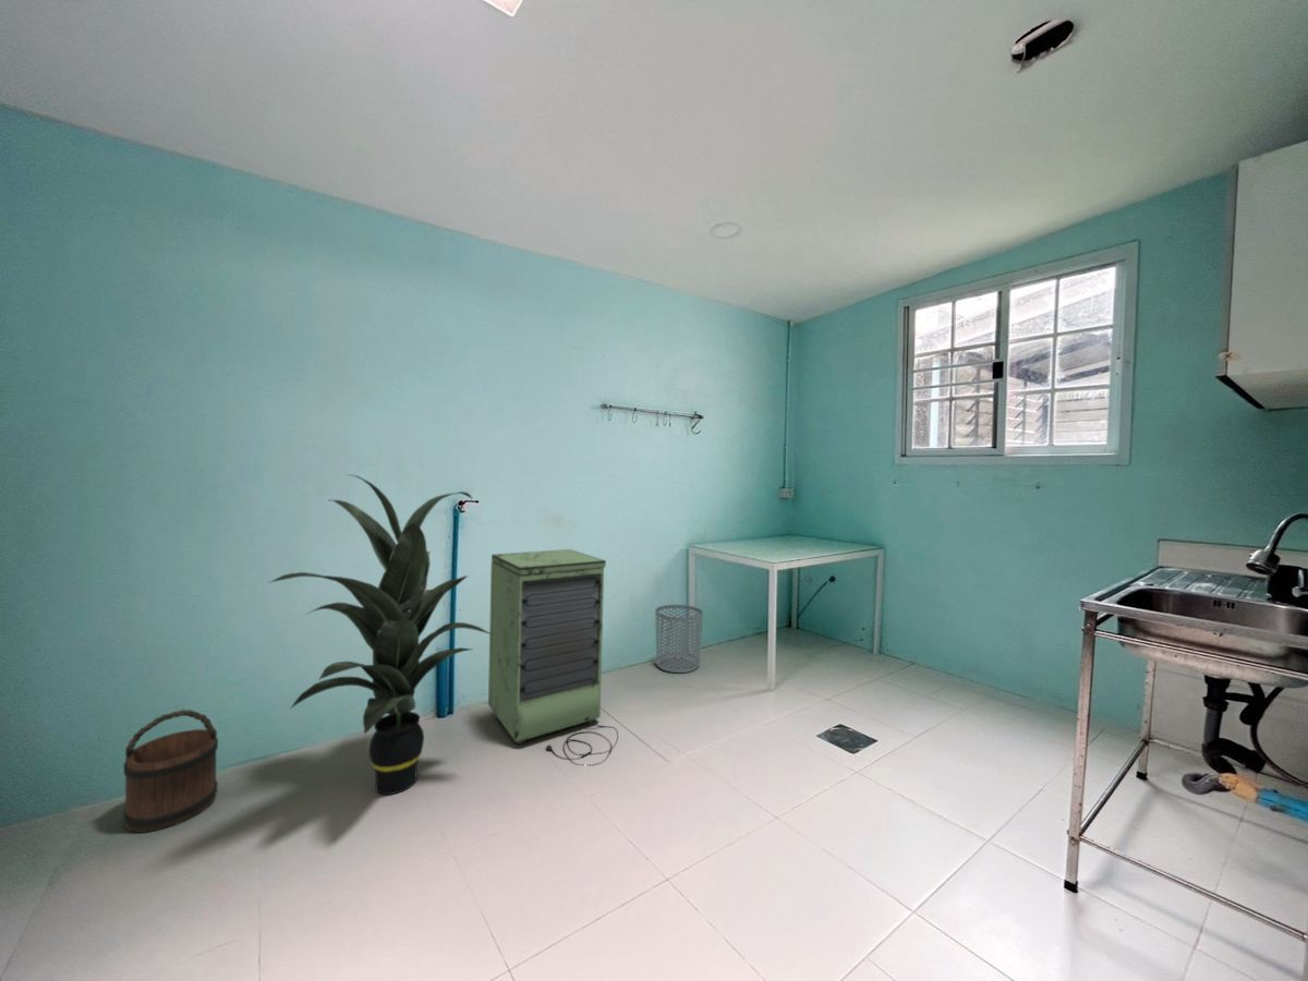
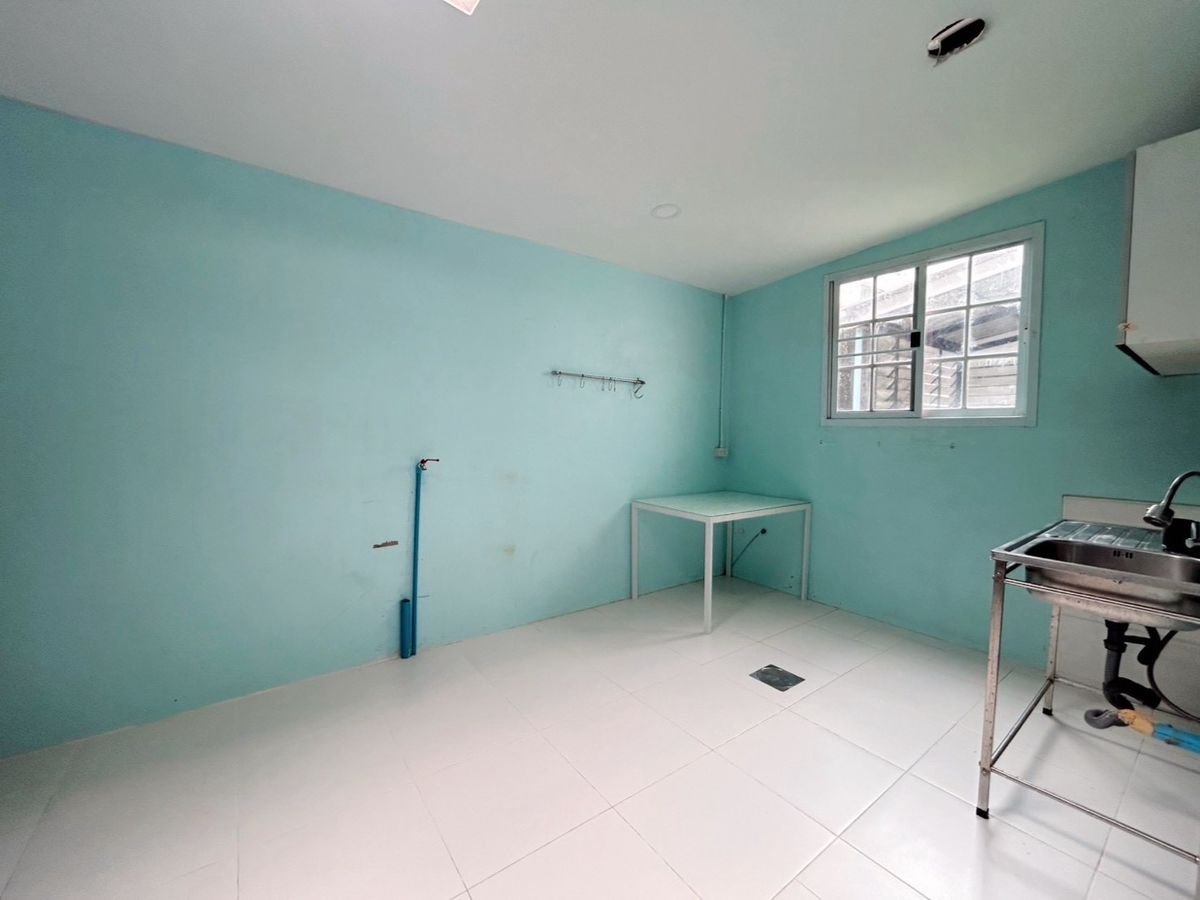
- waste bin (678, 637)
- storage cabinet (559, 645)
- bucket (172, 760)
- indoor plant (386, 630)
